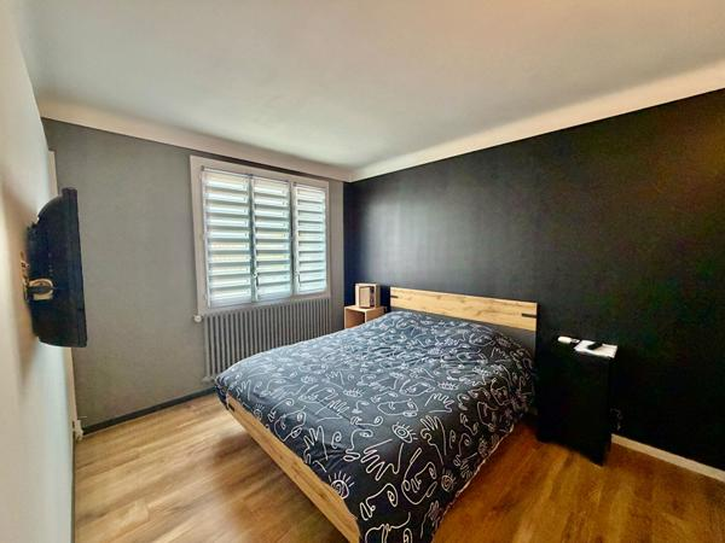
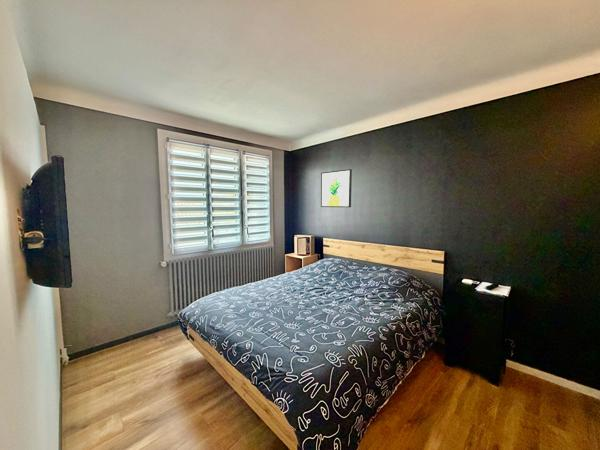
+ wall art (335, 189)
